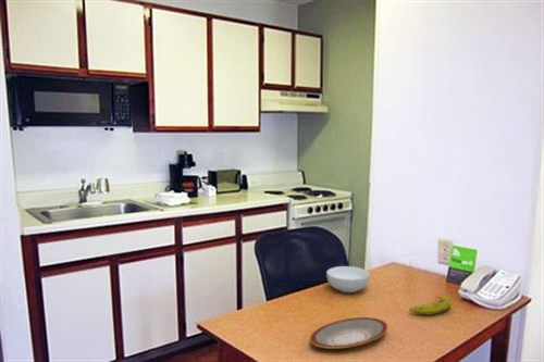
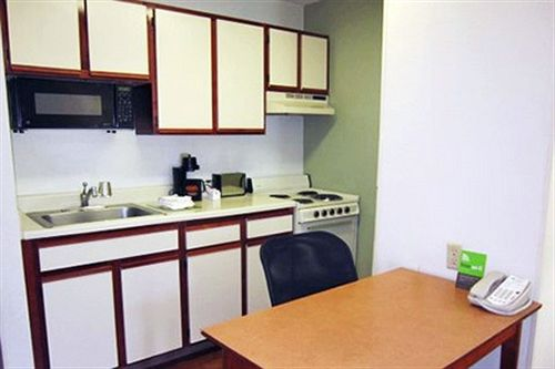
- fruit (430, 304)
- cereal bowl (347, 280)
- plate (349, 335)
